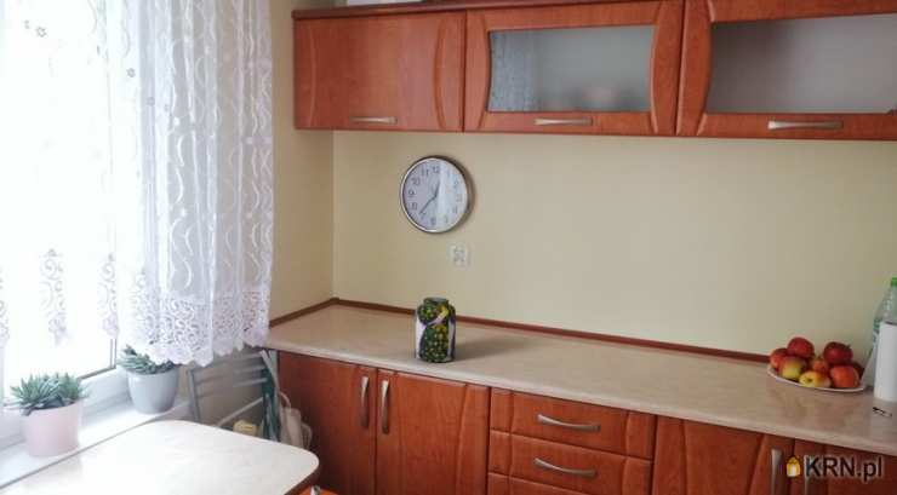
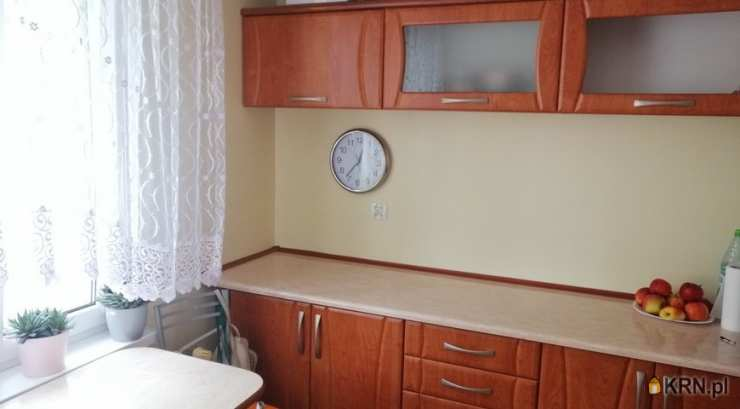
- jar (435, 328)
